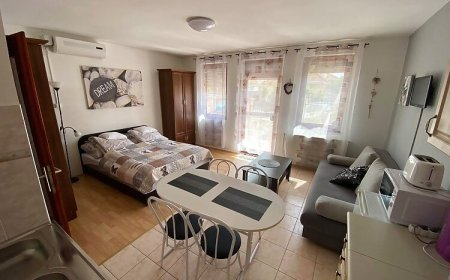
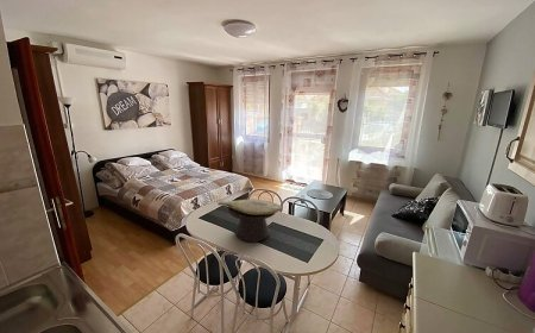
+ decorative bowl (250, 218)
